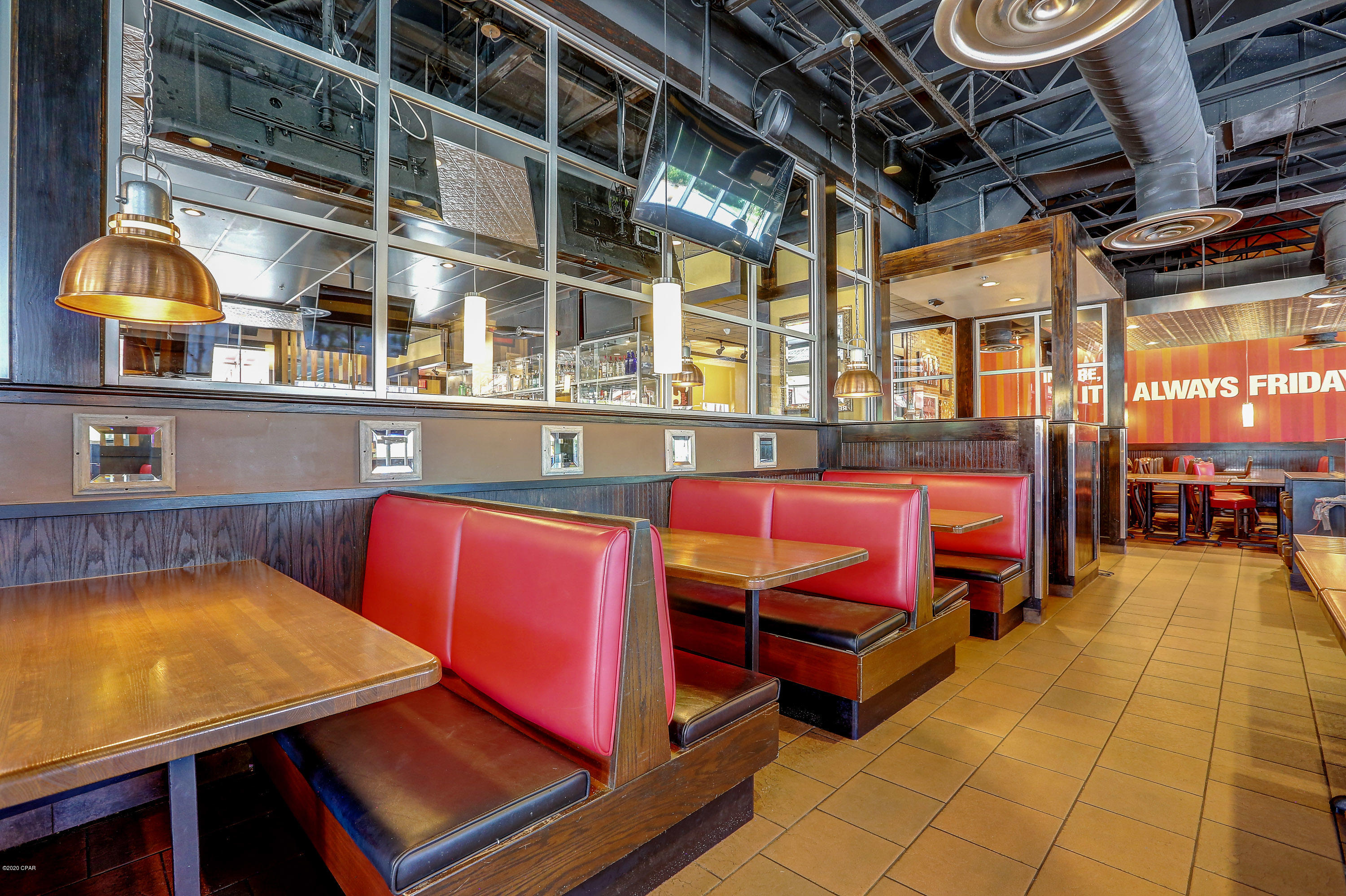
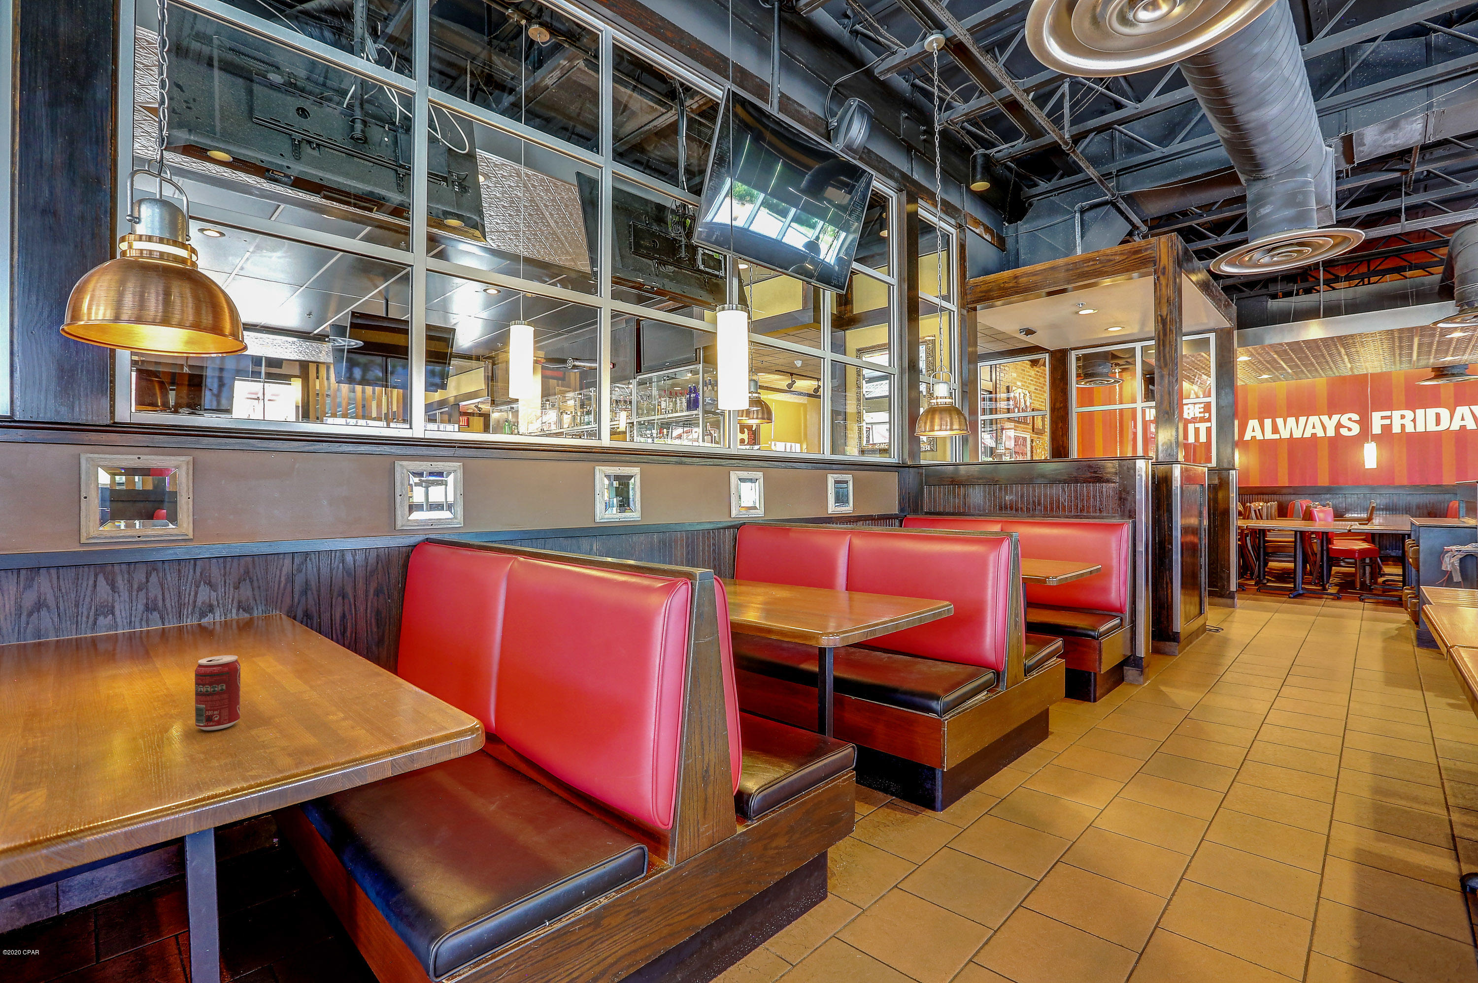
+ beverage can (217, 691)
